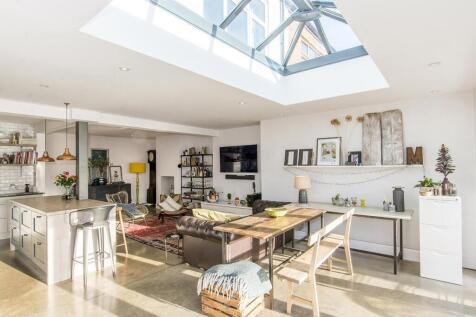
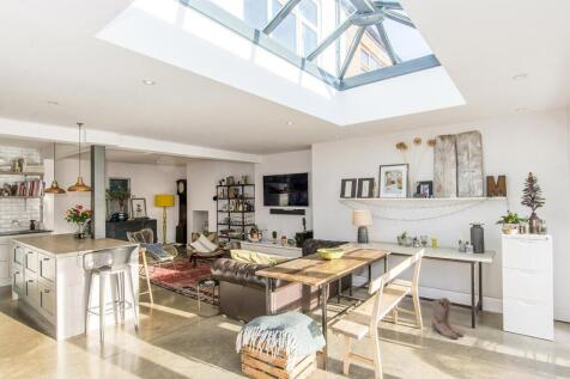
+ boots (447, 316)
